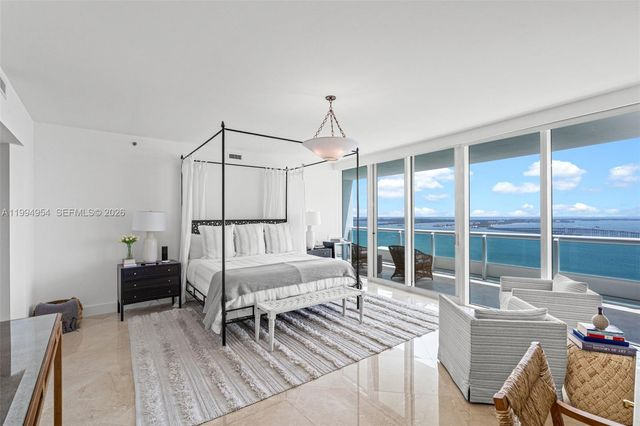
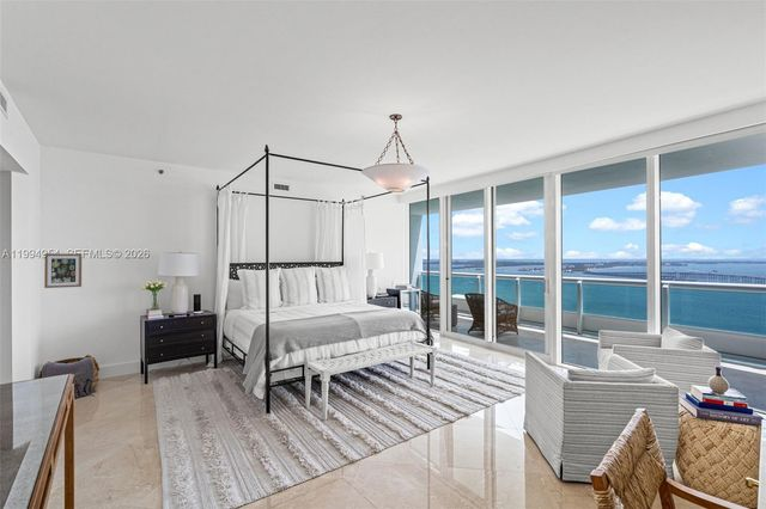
+ wall art (63, 270)
